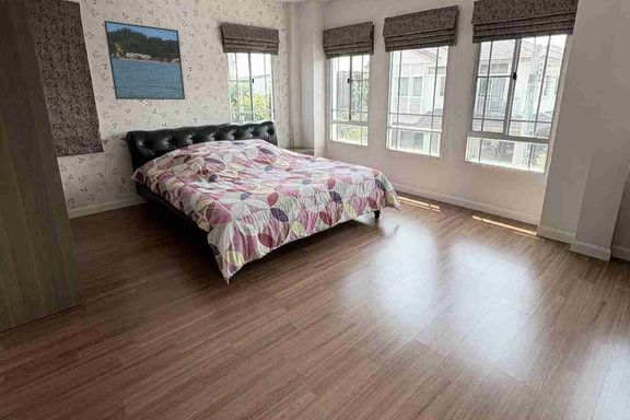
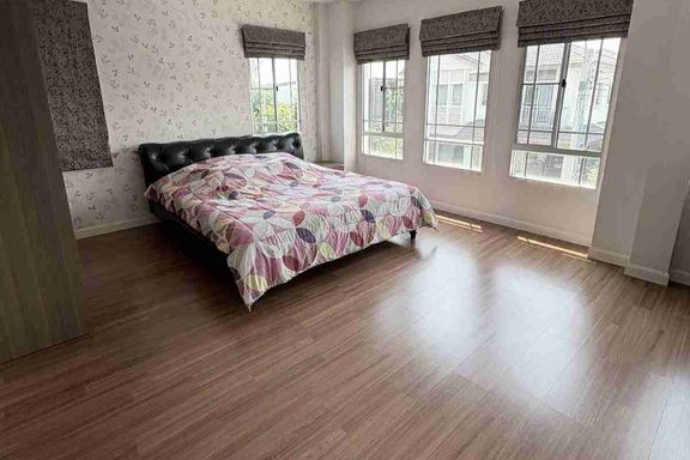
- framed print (148, 63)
